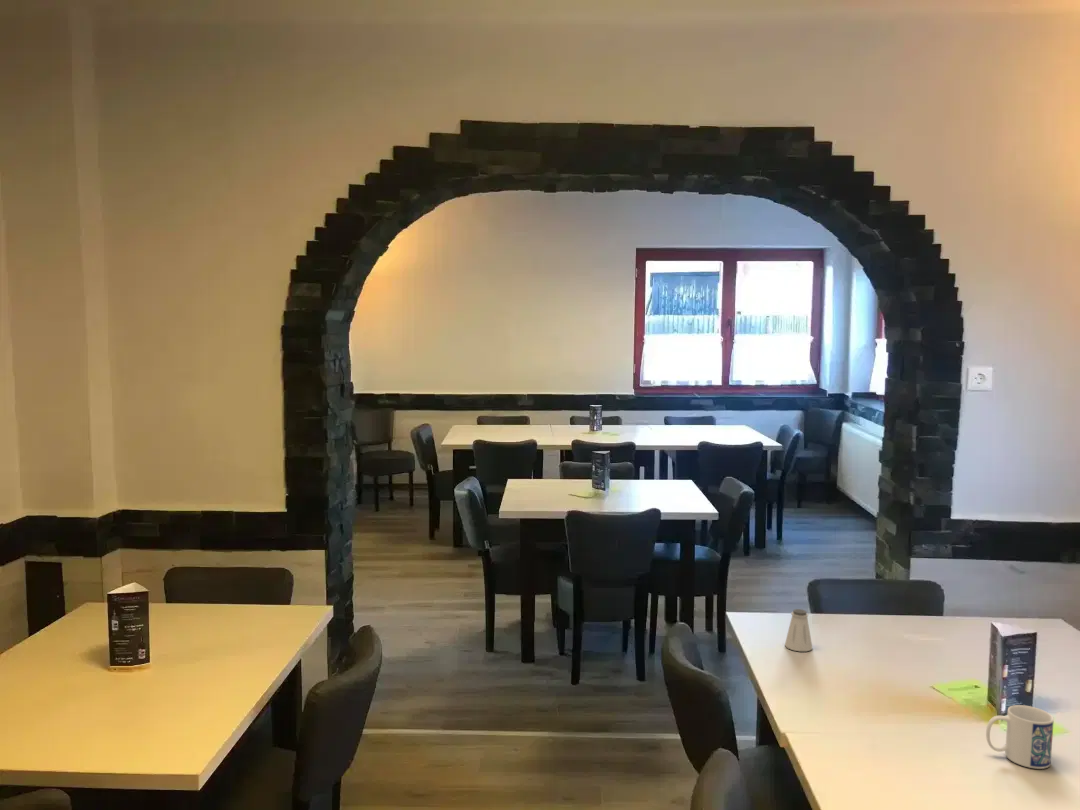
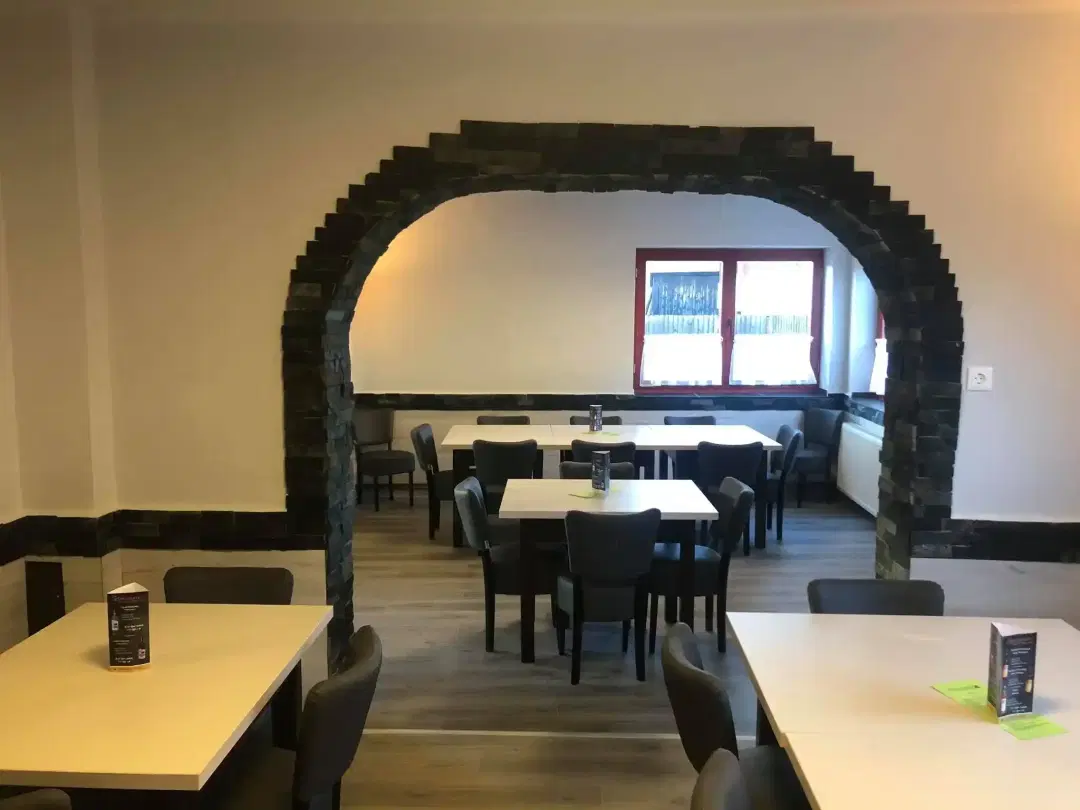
- mug (1018, 735)
- saltshaker (799, 628)
